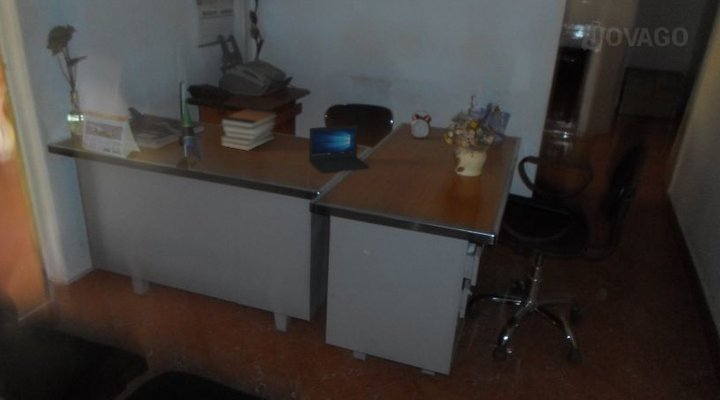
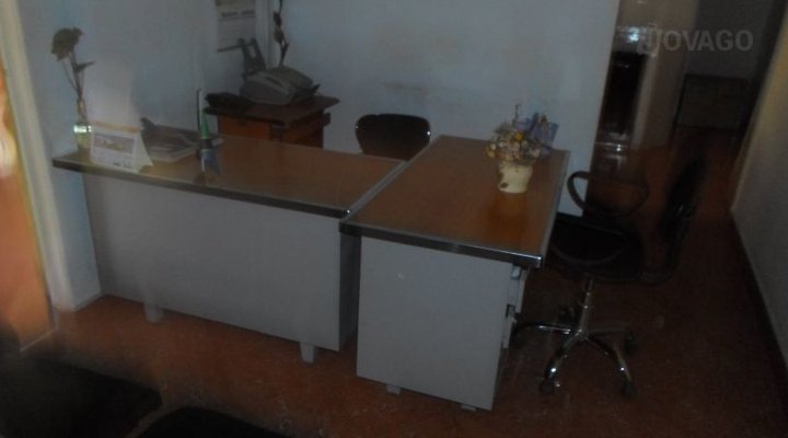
- laptop (339, 148)
- book stack (250, 128)
- alarm clock (420, 124)
